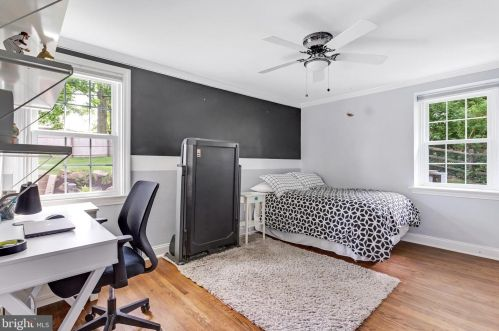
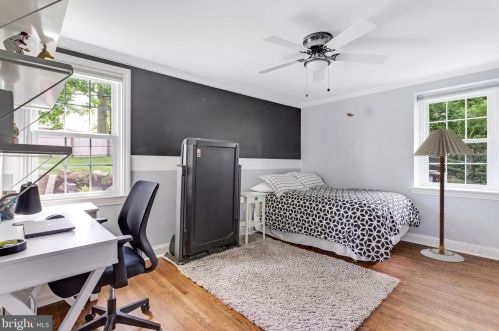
+ floor lamp (442, 192)
